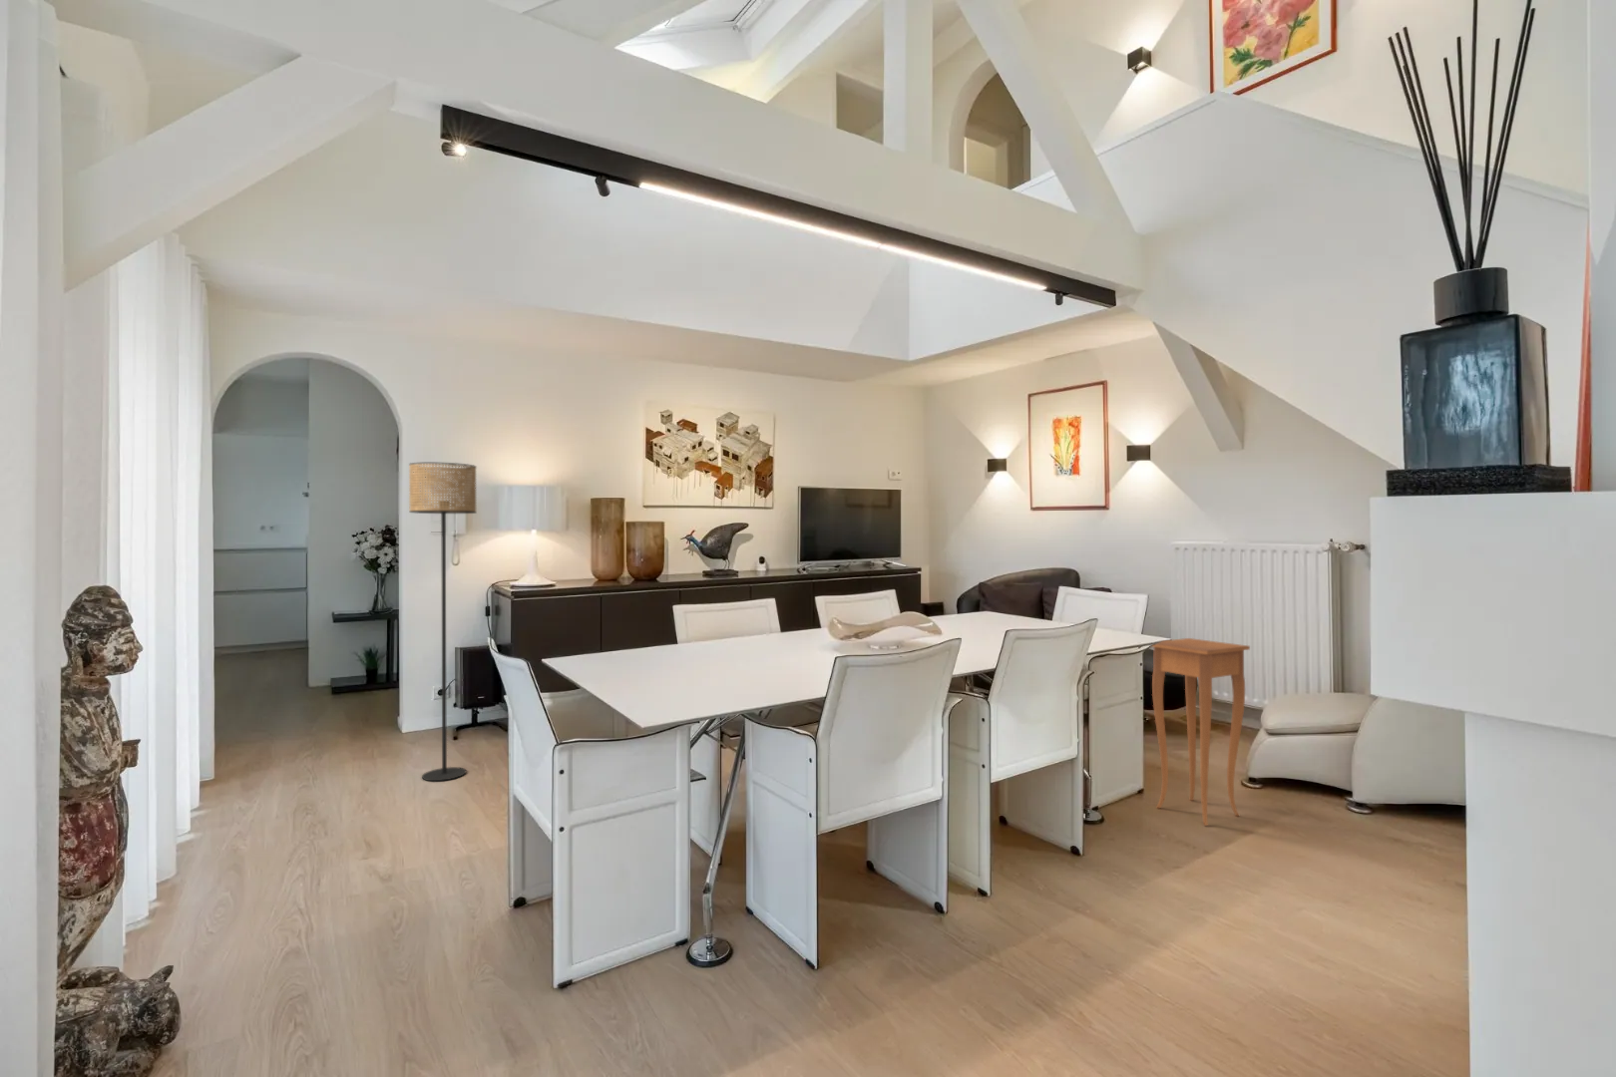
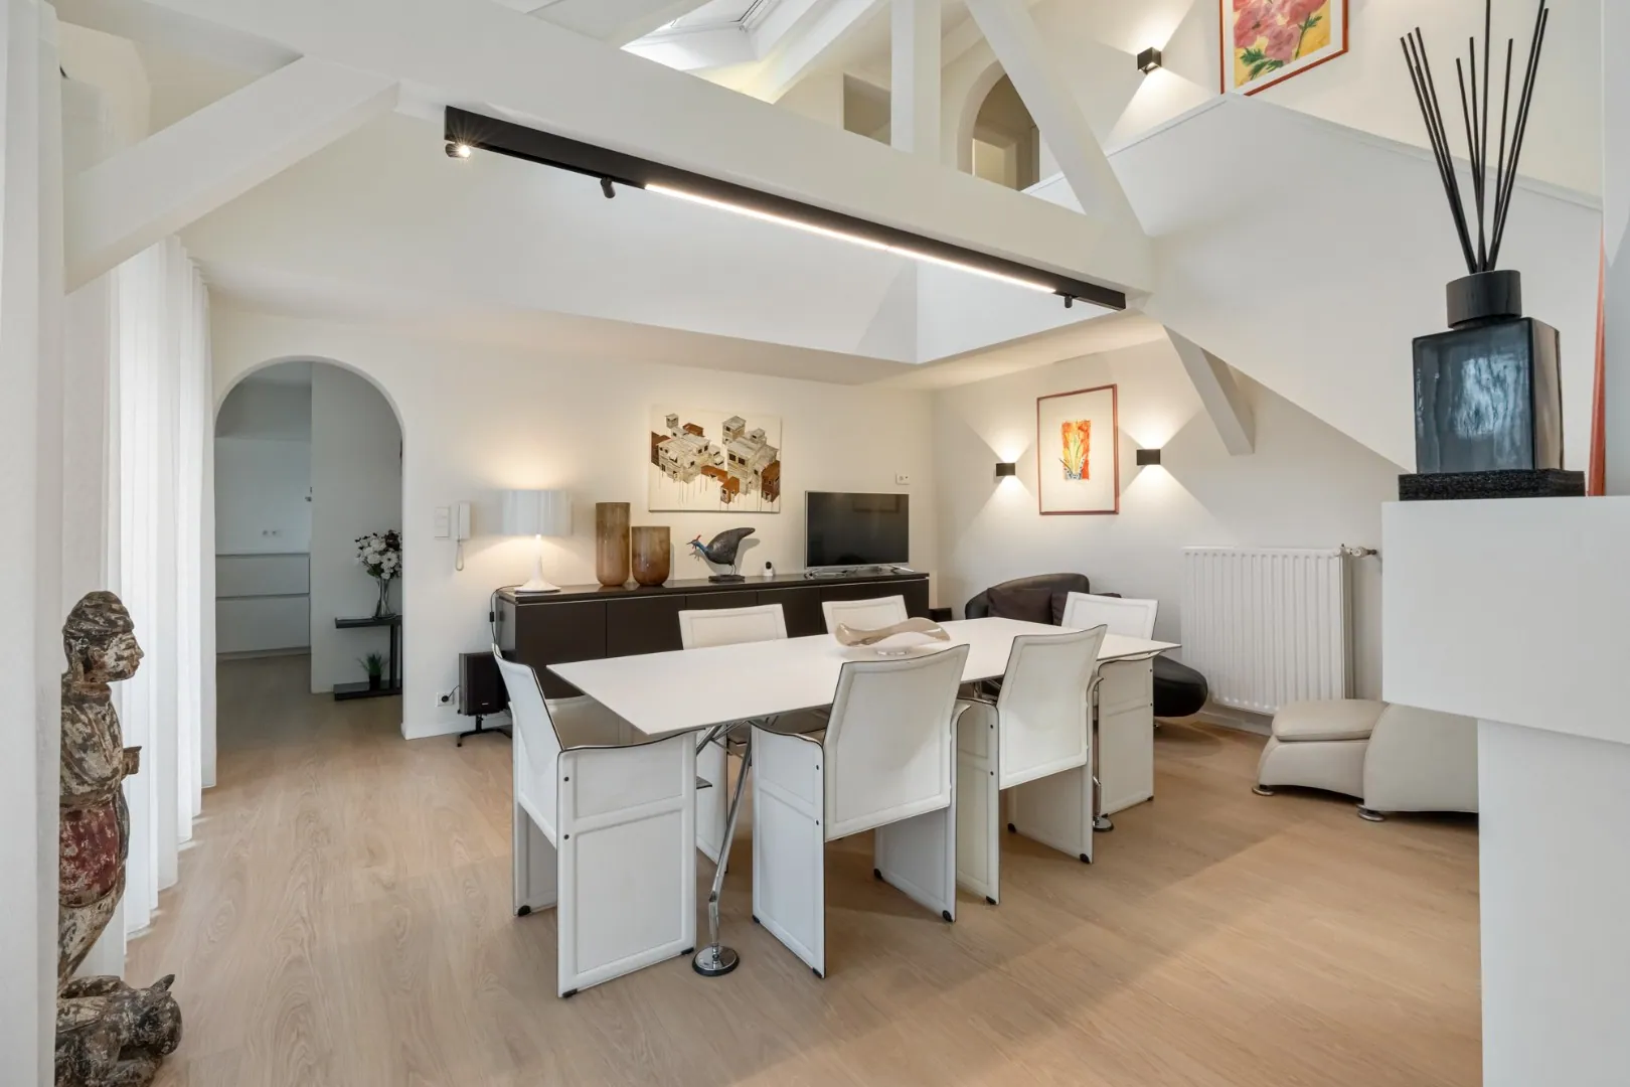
- side table (1195, 728)
- floor lamp (442, 619)
